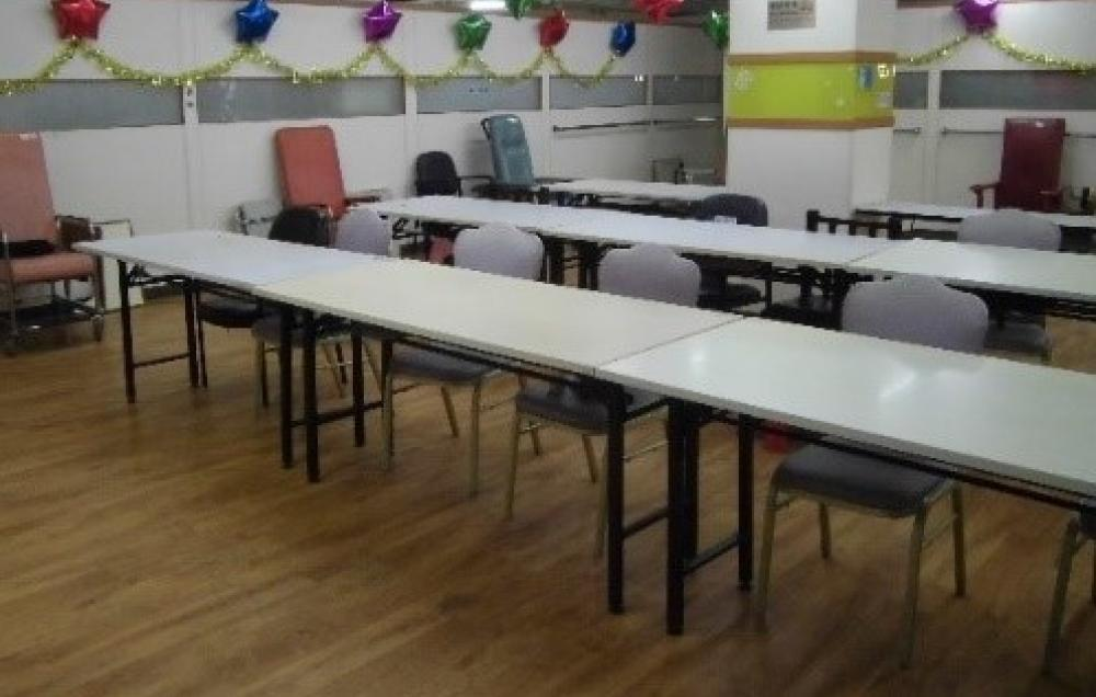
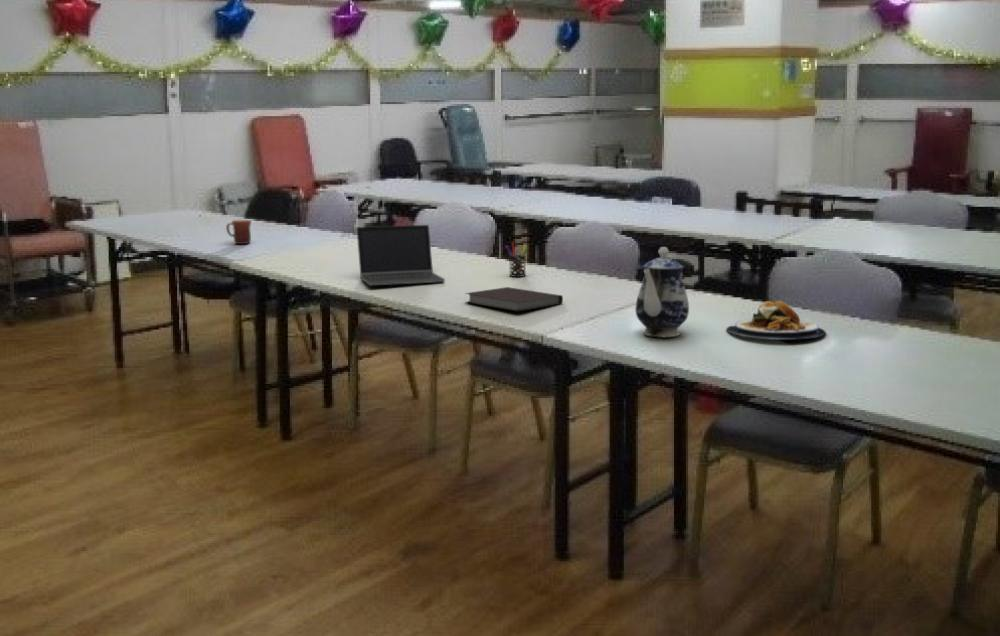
+ mug (238, 232)
+ plate (776, 317)
+ teapot (662, 290)
+ laptop computer (399, 254)
+ pen holder (517, 258)
+ notebook (513, 298)
